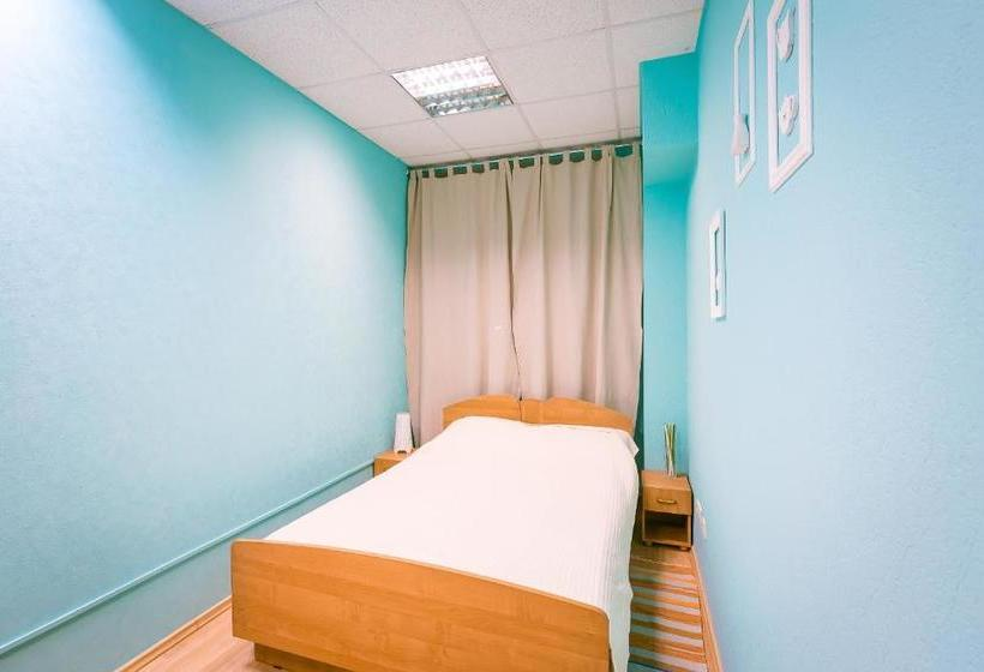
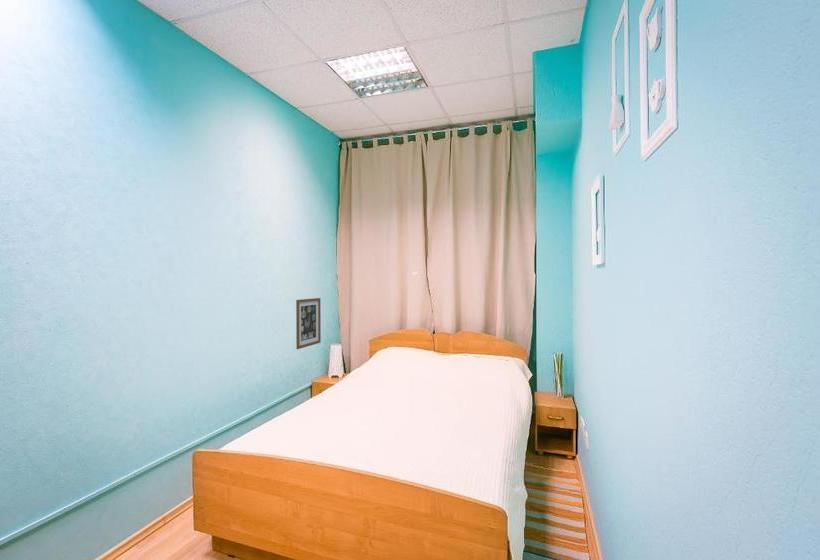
+ wall art (309, 322)
